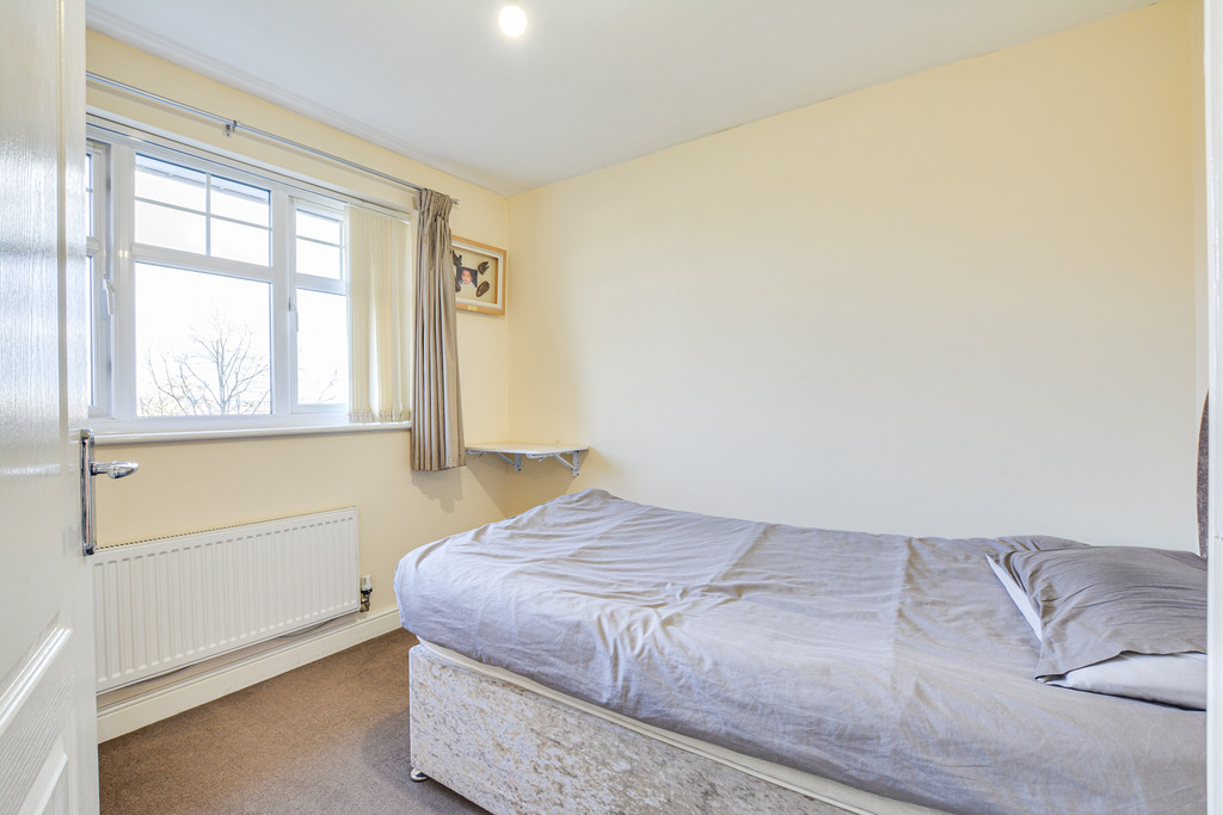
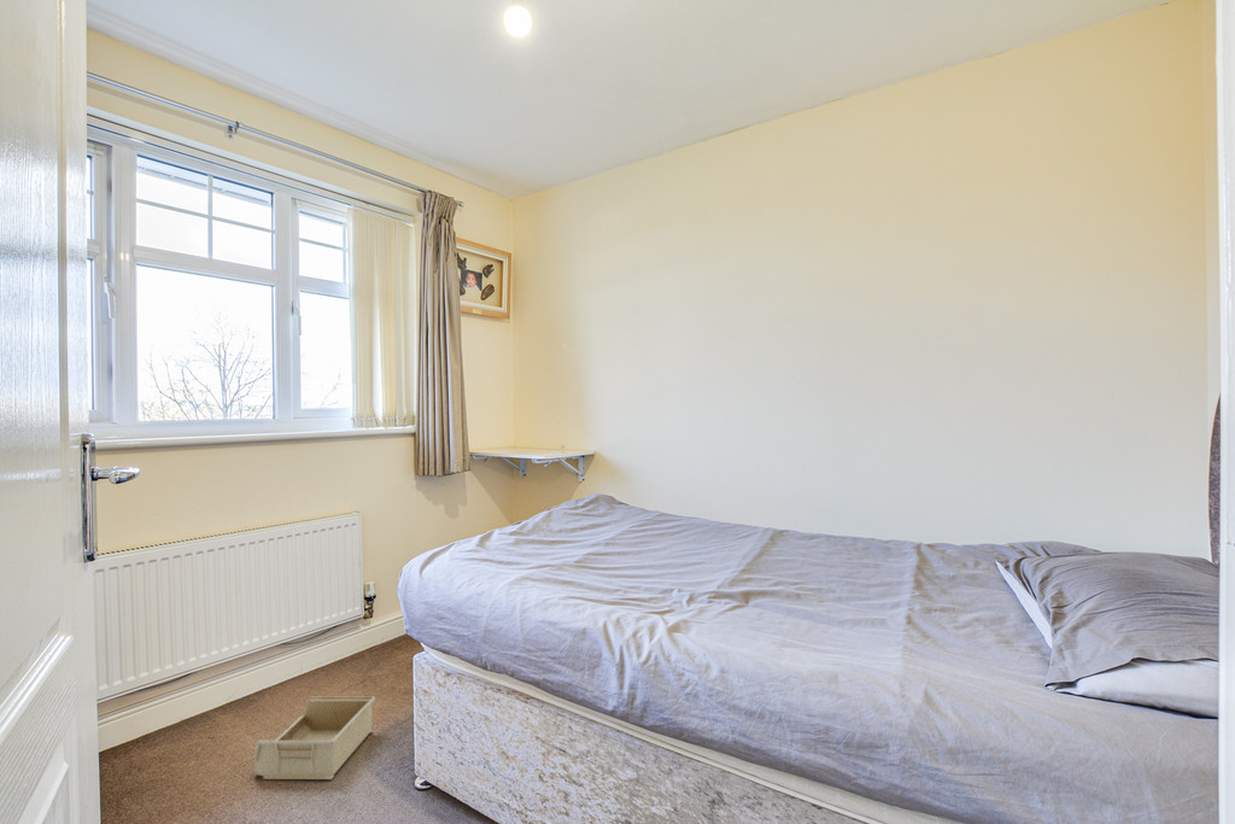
+ storage bin (317, 735)
